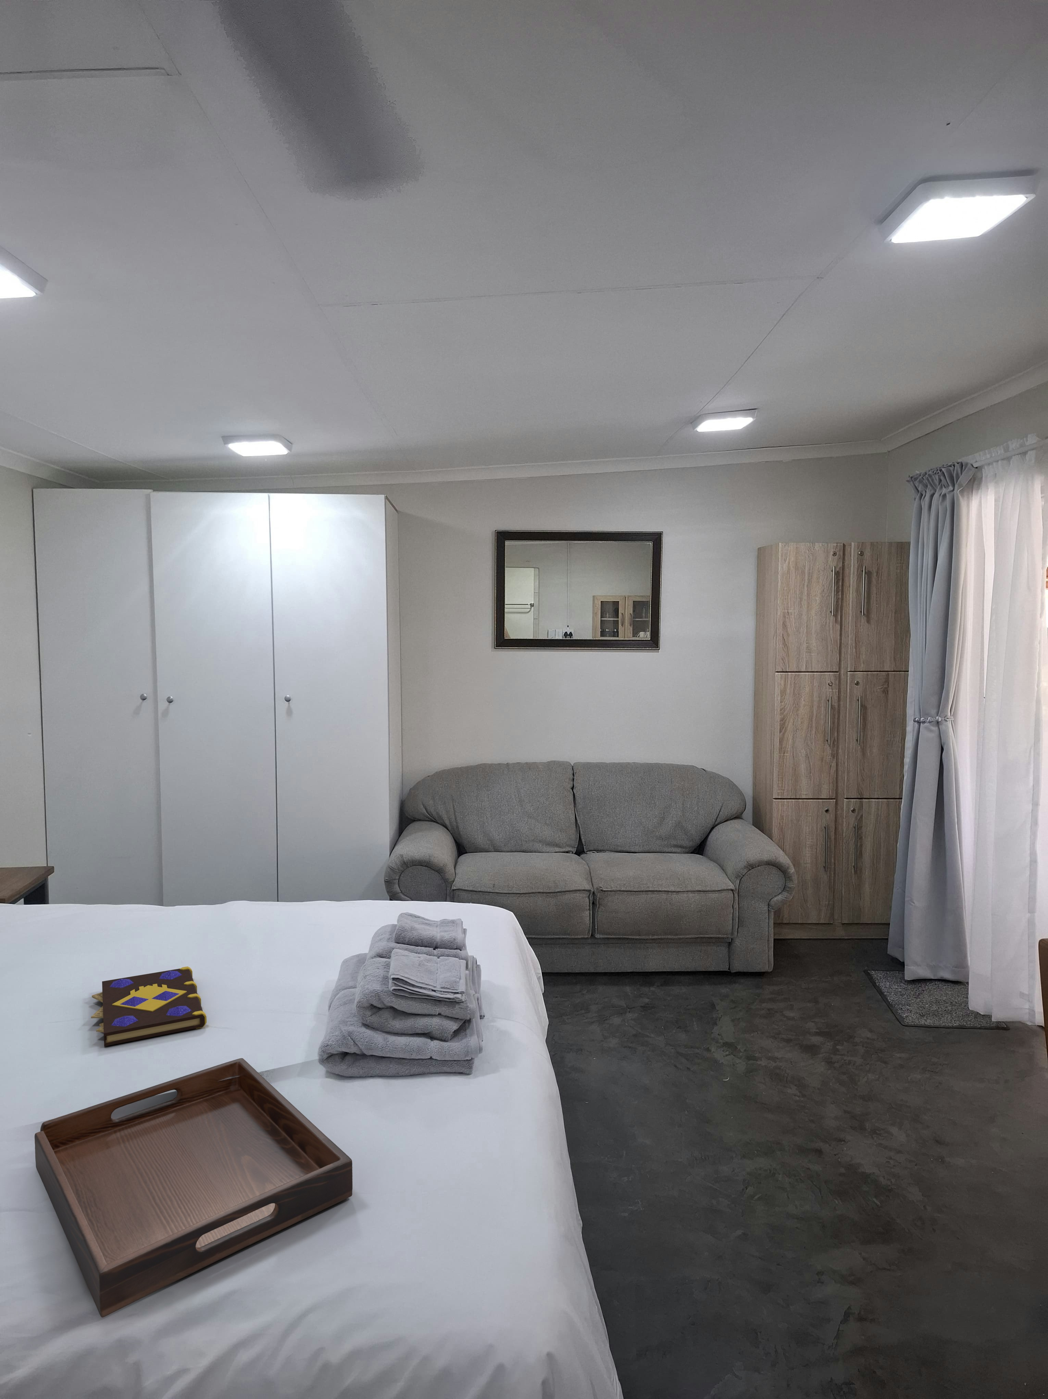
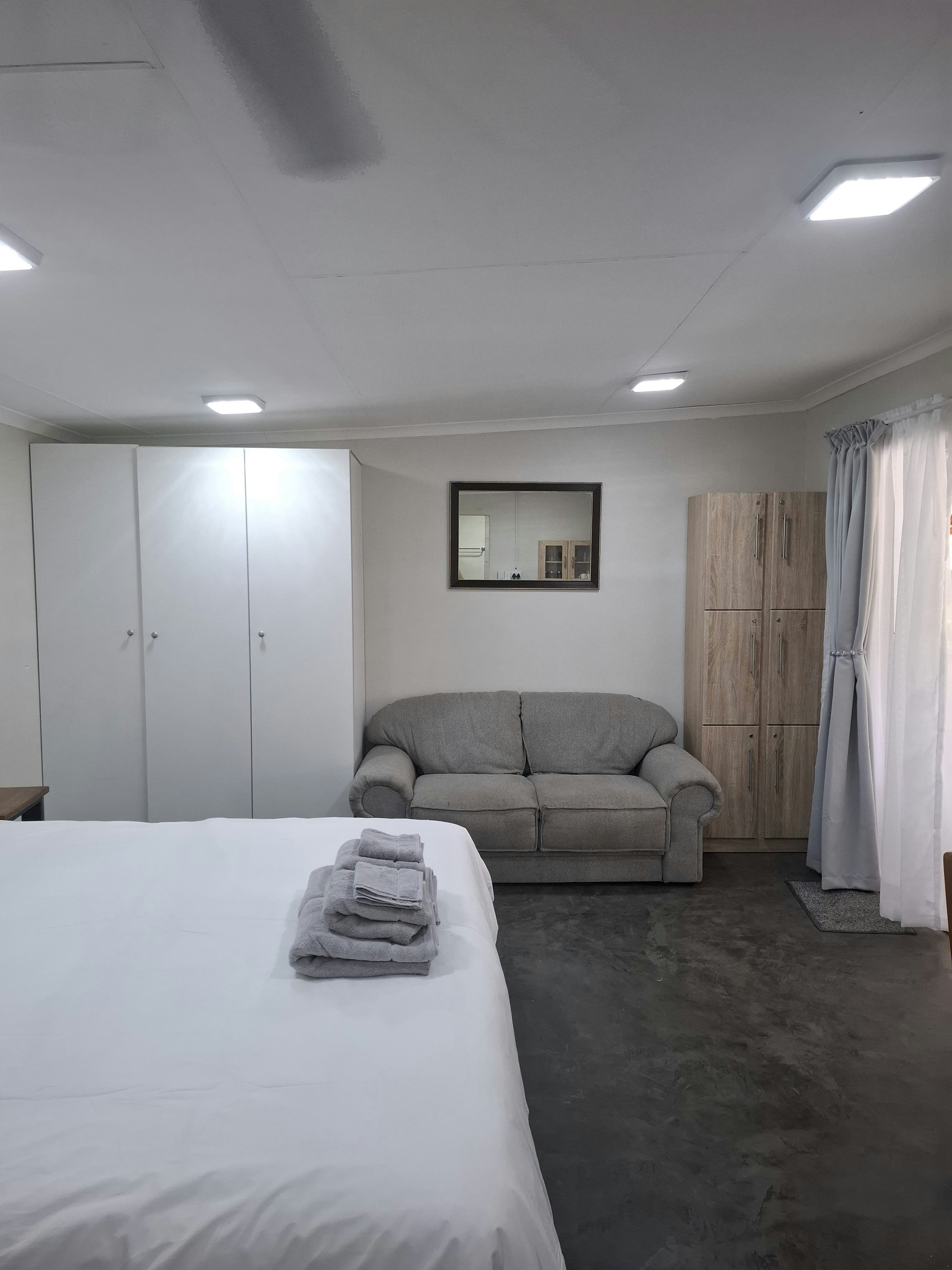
- book (146, 1001)
- serving tray (186, 1160)
